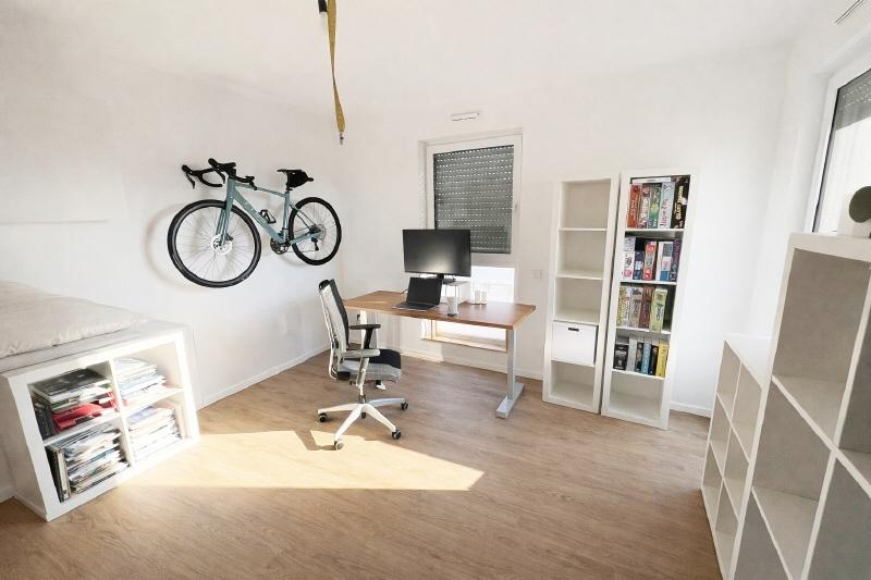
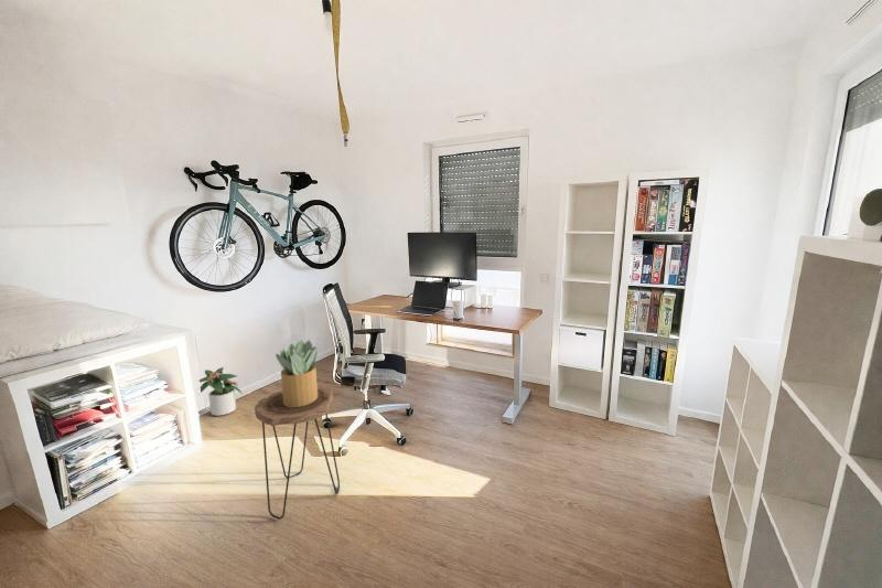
+ side table (303, 448)
+ potted plant (218, 392)
+ potted plant (295, 373)
